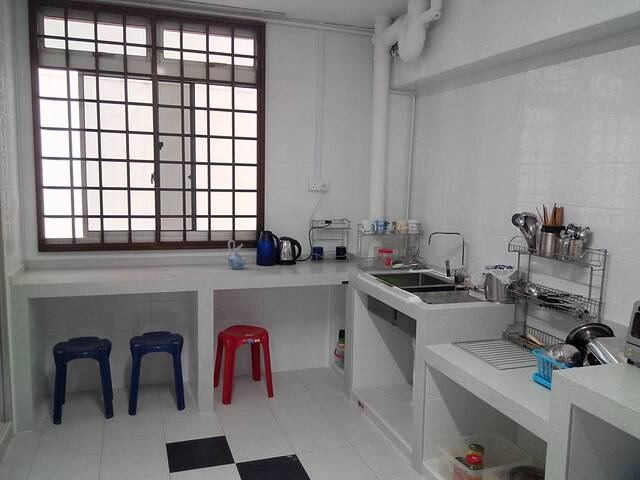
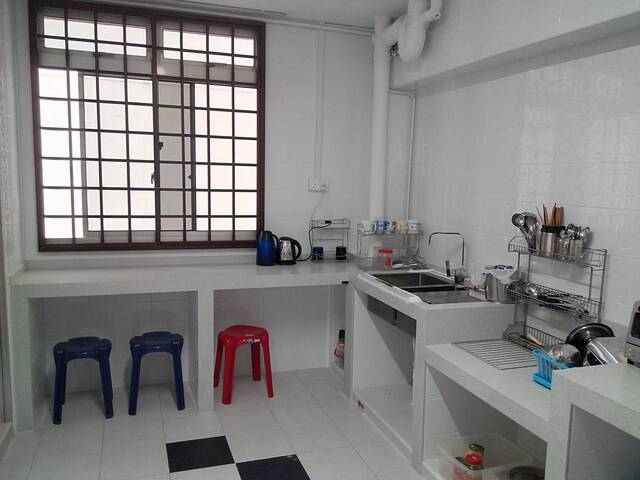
- ceramic pitcher (236, 254)
